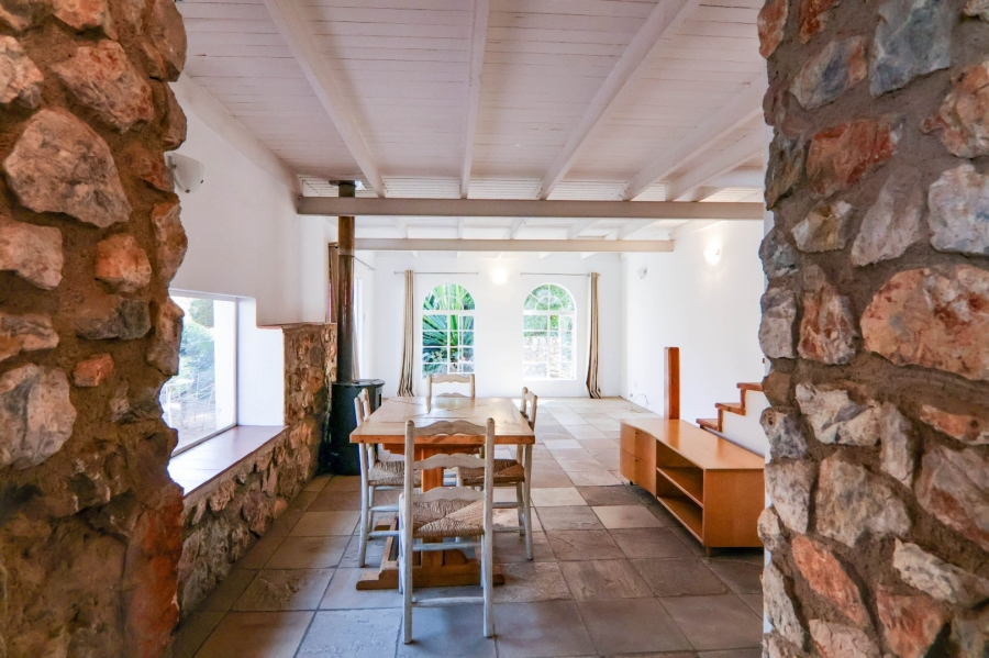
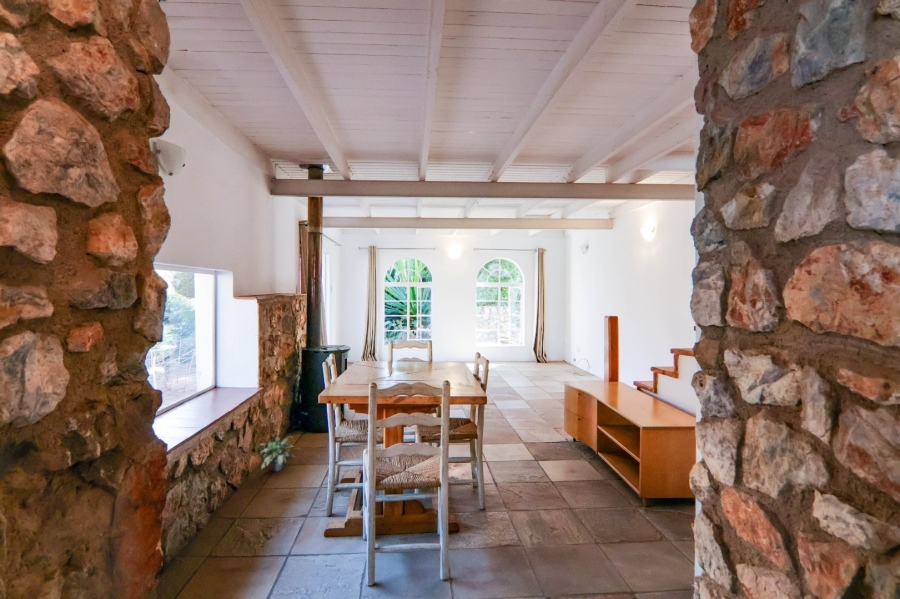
+ potted plant (278, 453)
